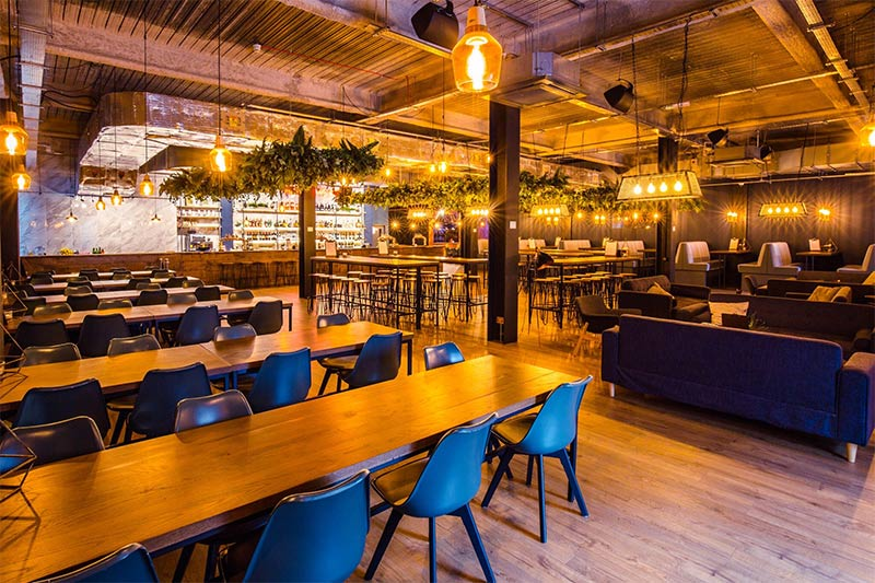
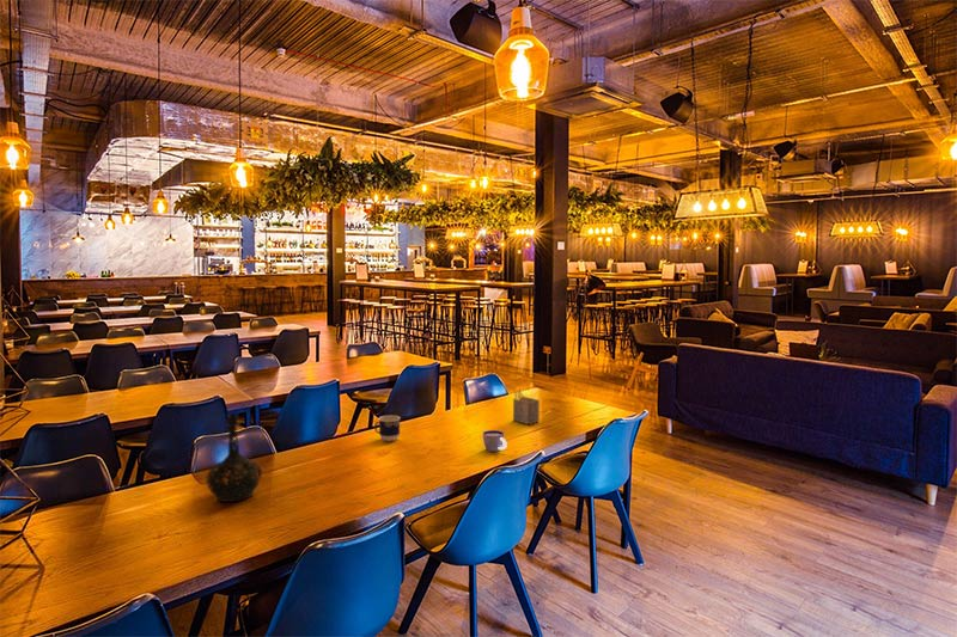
+ cup (386, 429)
+ napkin holder (525, 405)
+ cup (495, 442)
+ bottle (233, 455)
